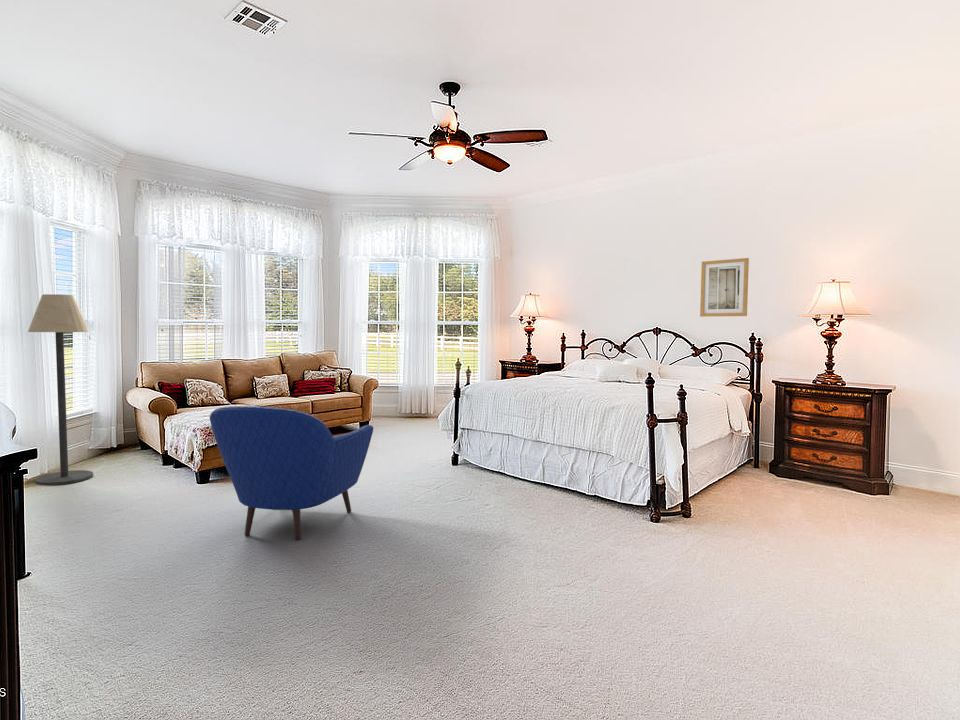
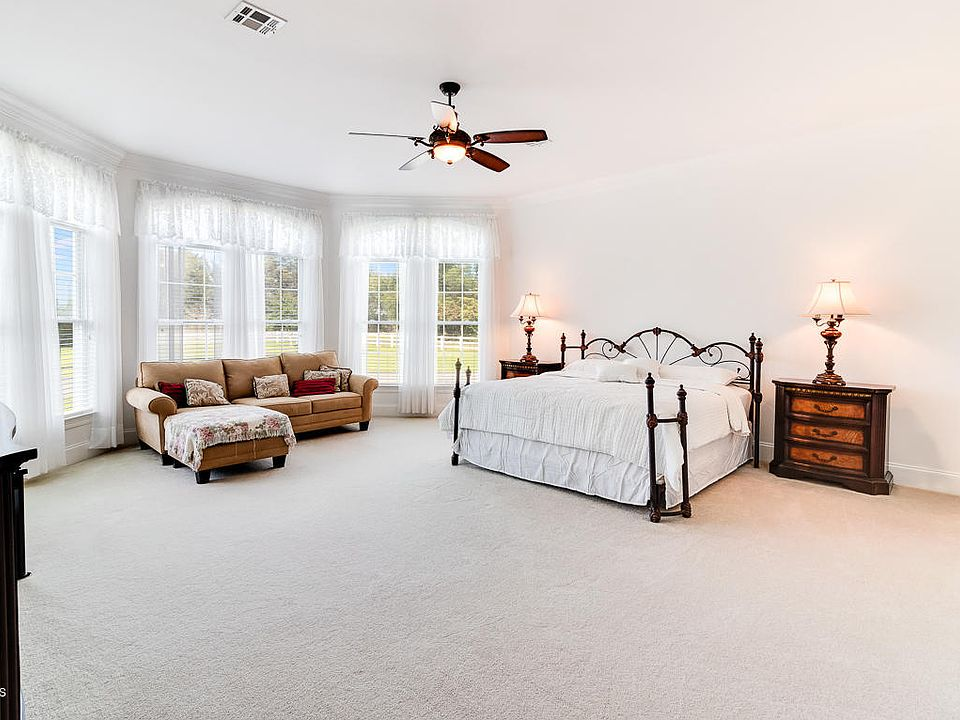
- armchair (287, 463)
- wall art (723, 288)
- floor lamp (61, 387)
